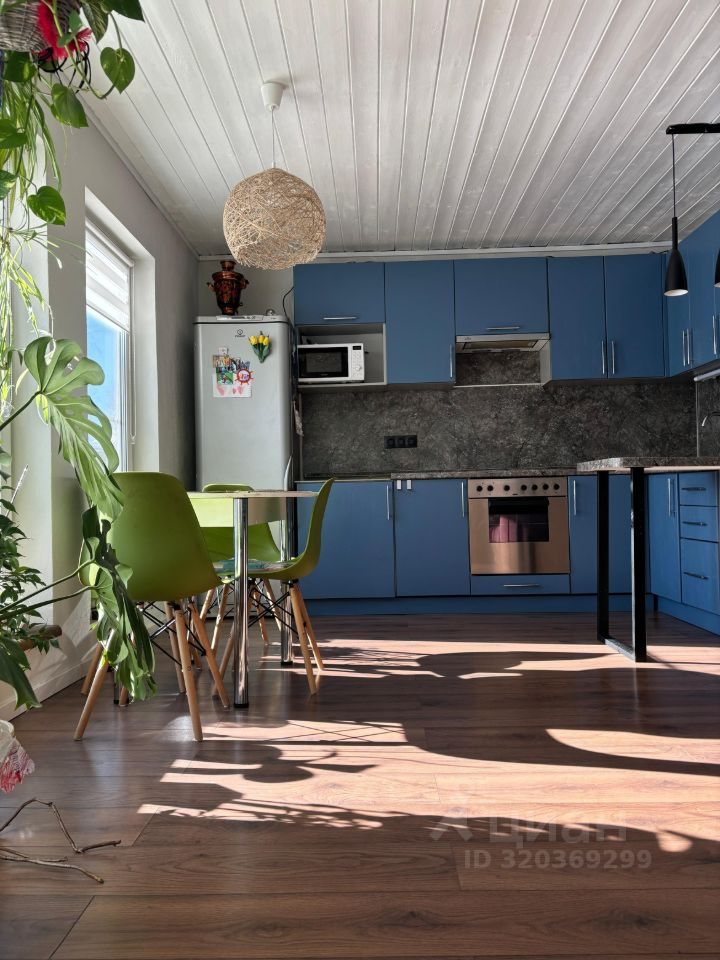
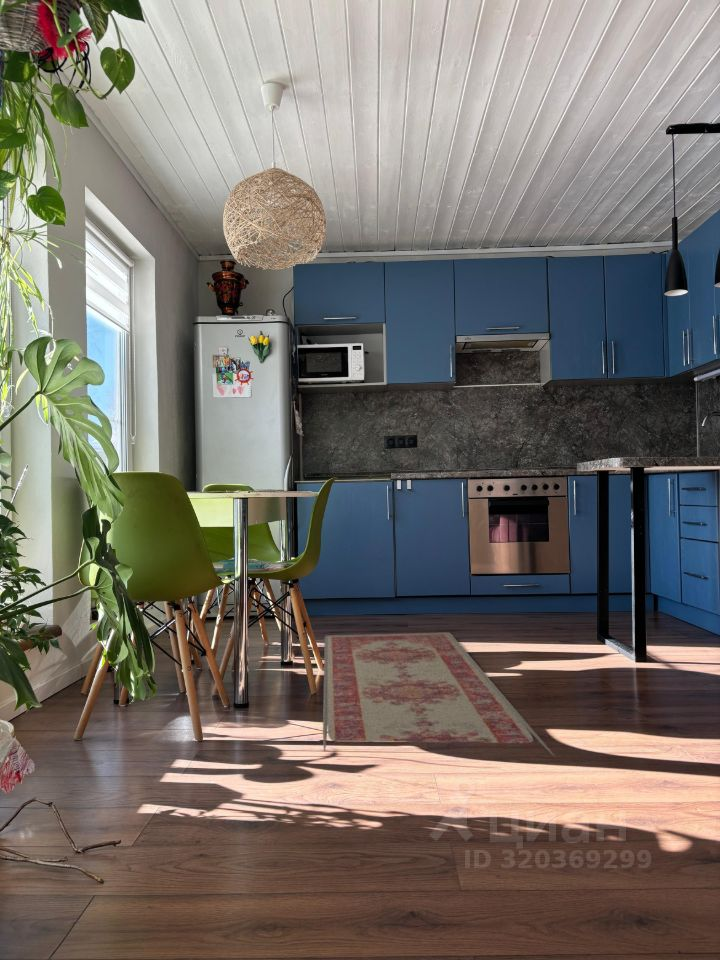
+ rug (411, 691)
